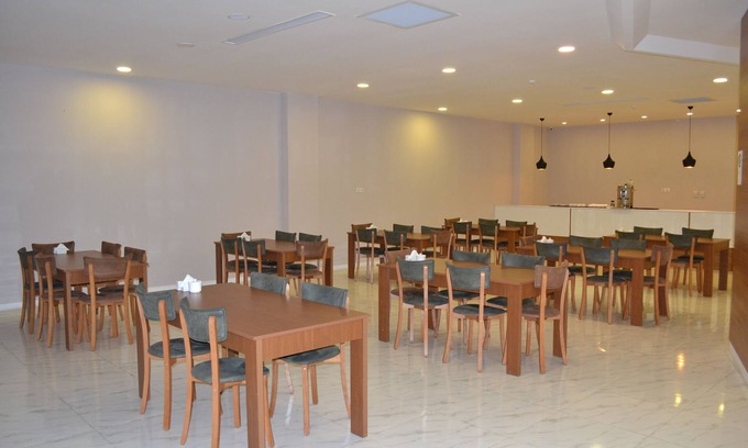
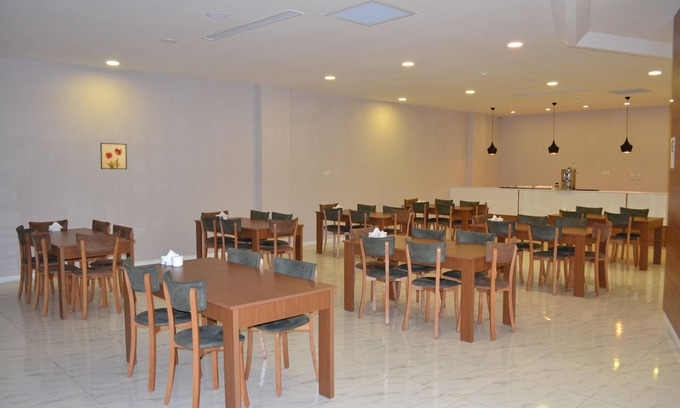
+ wall art (113, 156)
